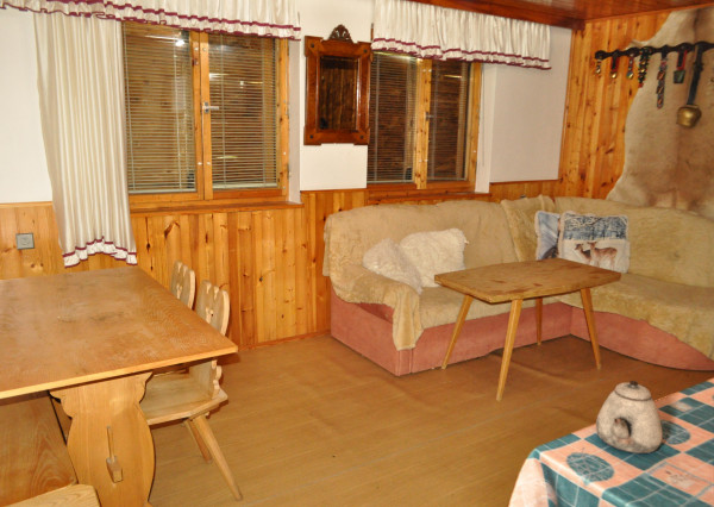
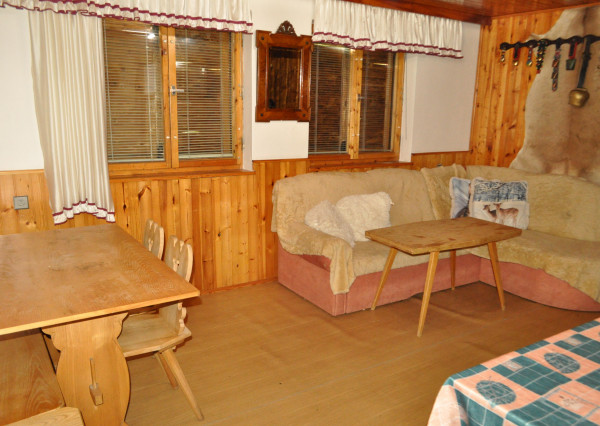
- teapot (628, 413)
